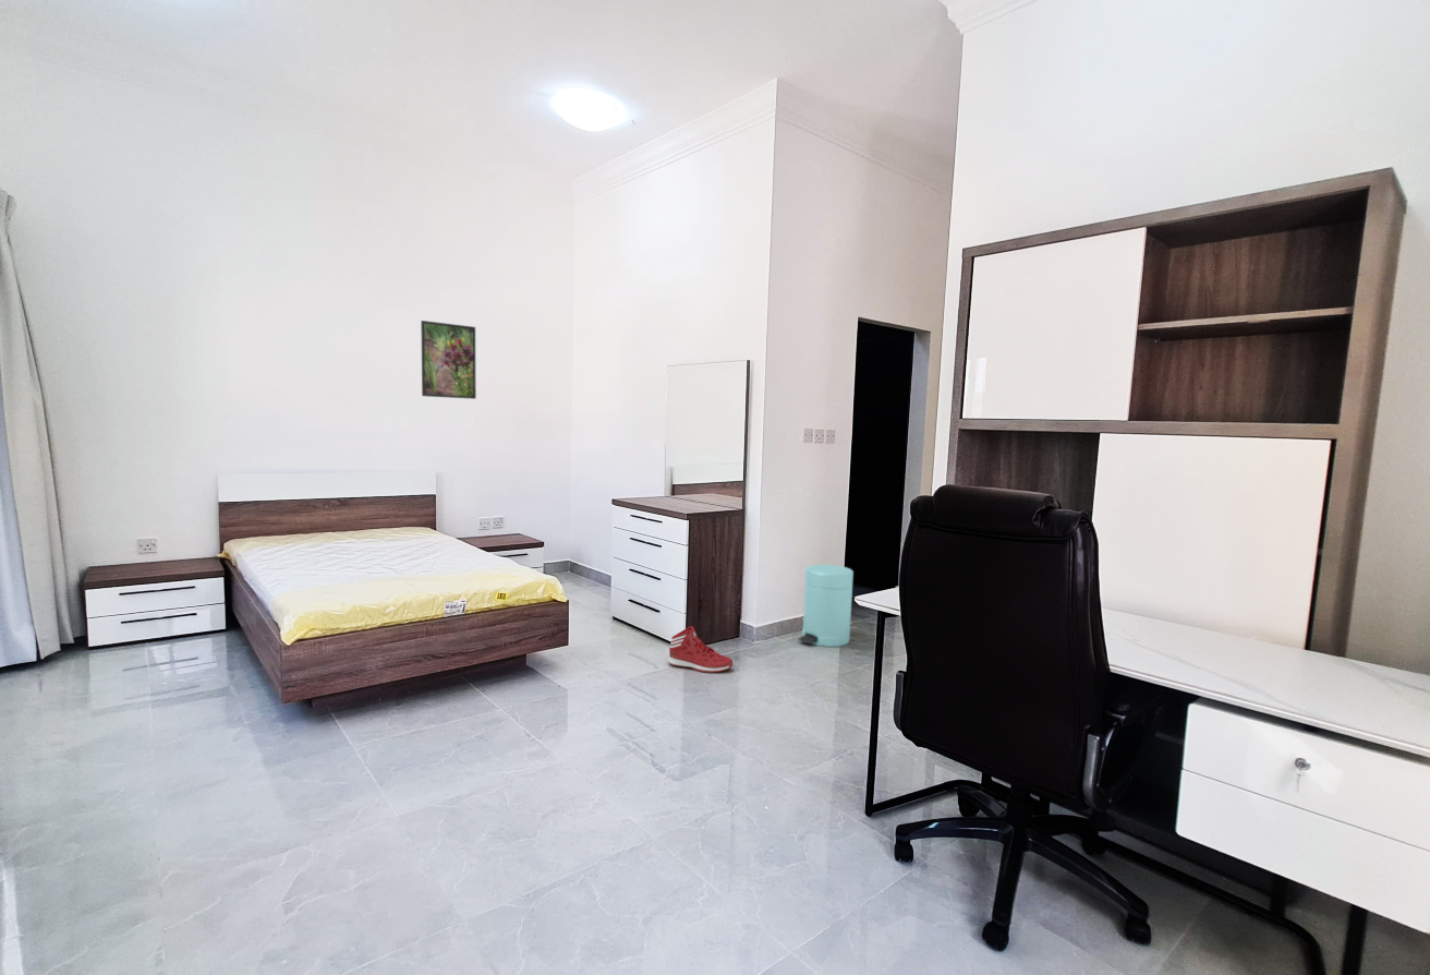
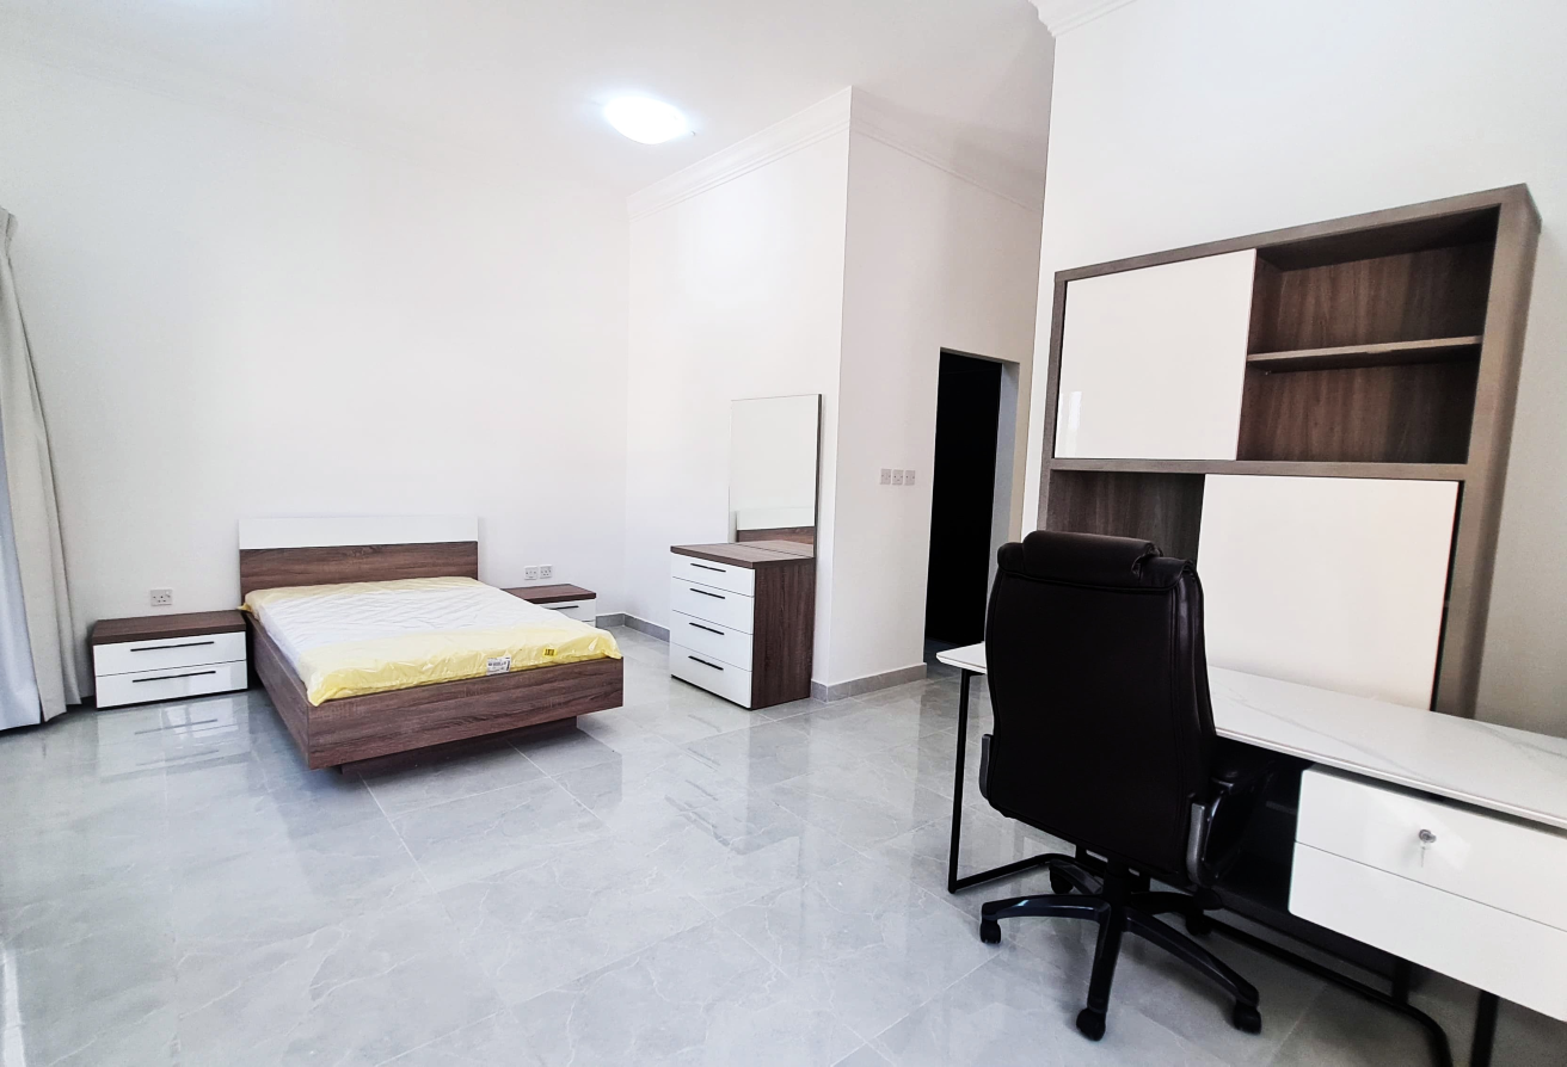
- sneaker (700, 648)
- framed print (449, 360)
- trash can (824, 604)
